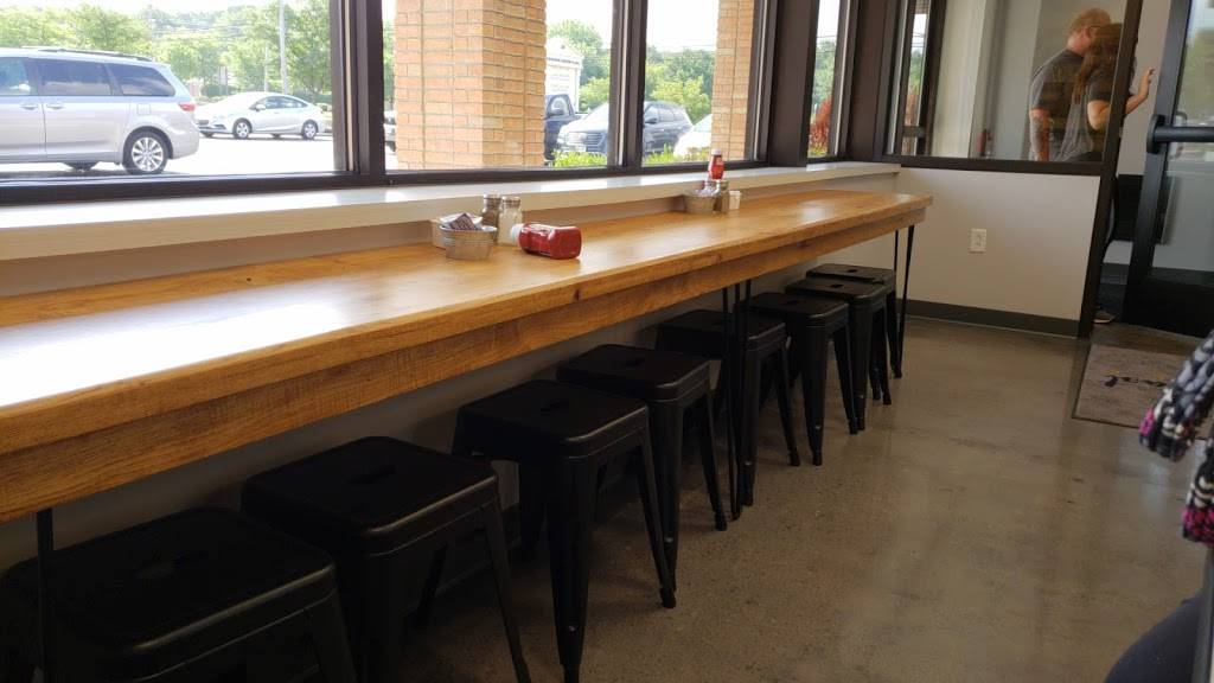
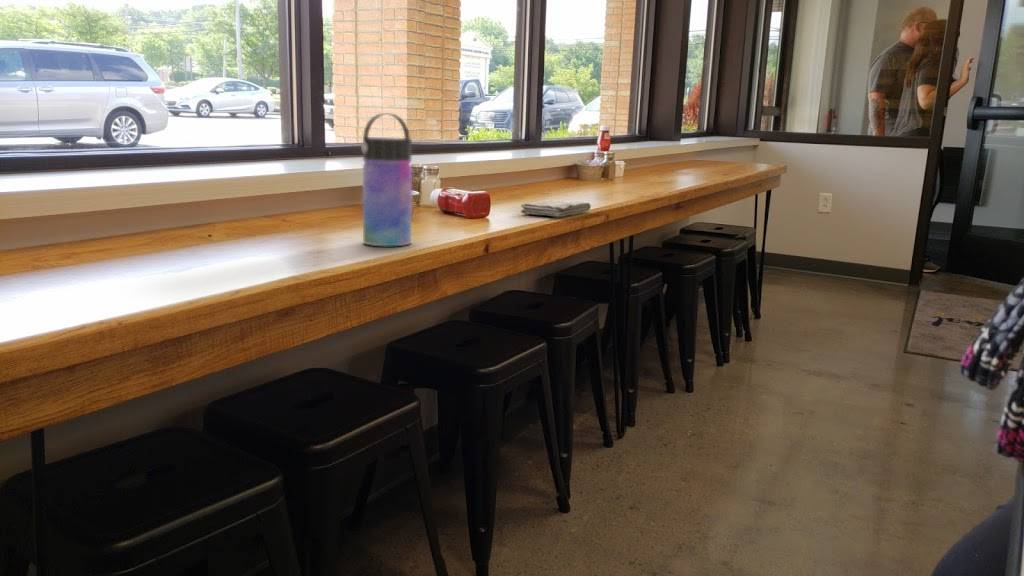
+ water bottle (387, 178)
+ washcloth (555, 207)
